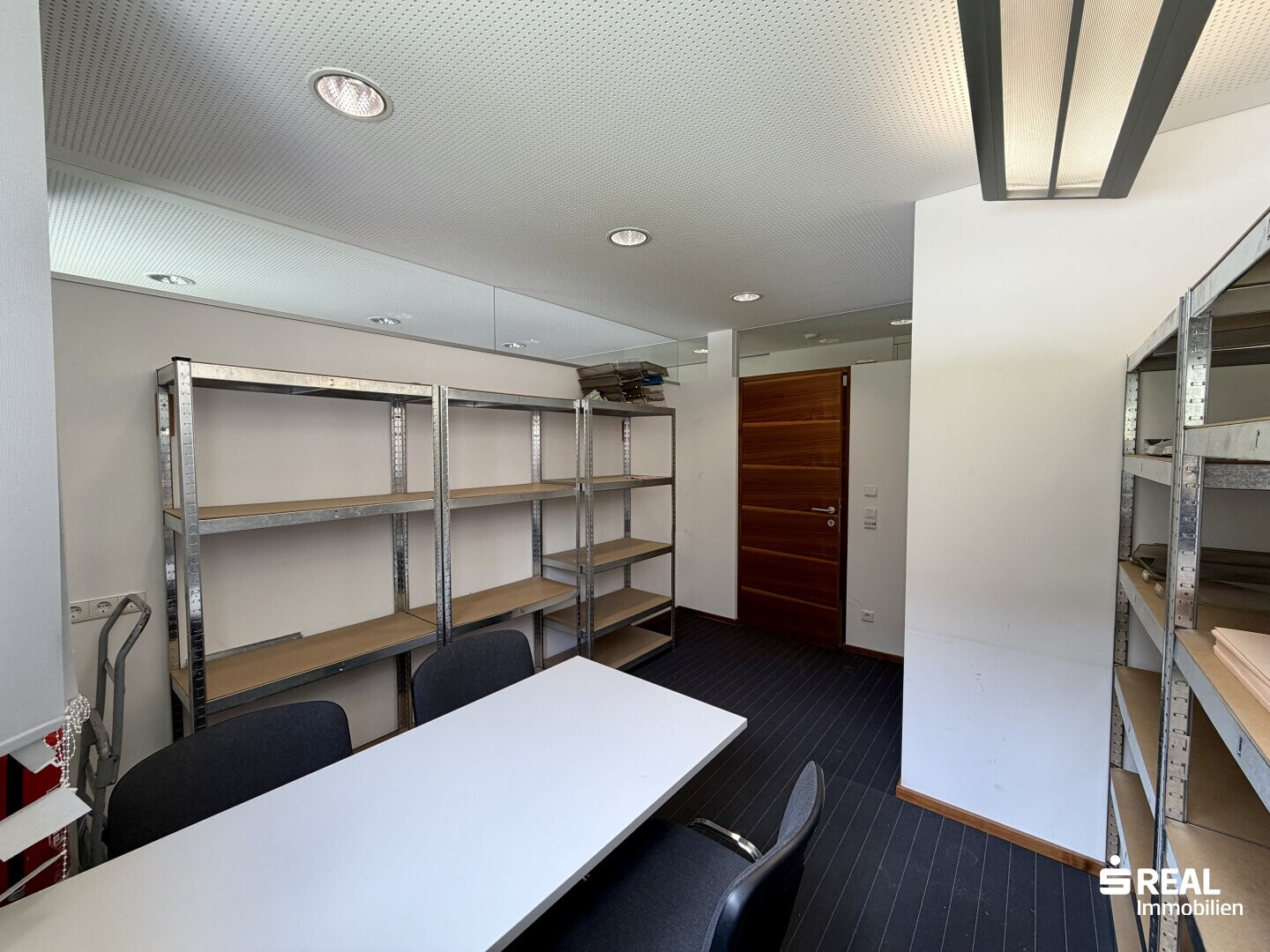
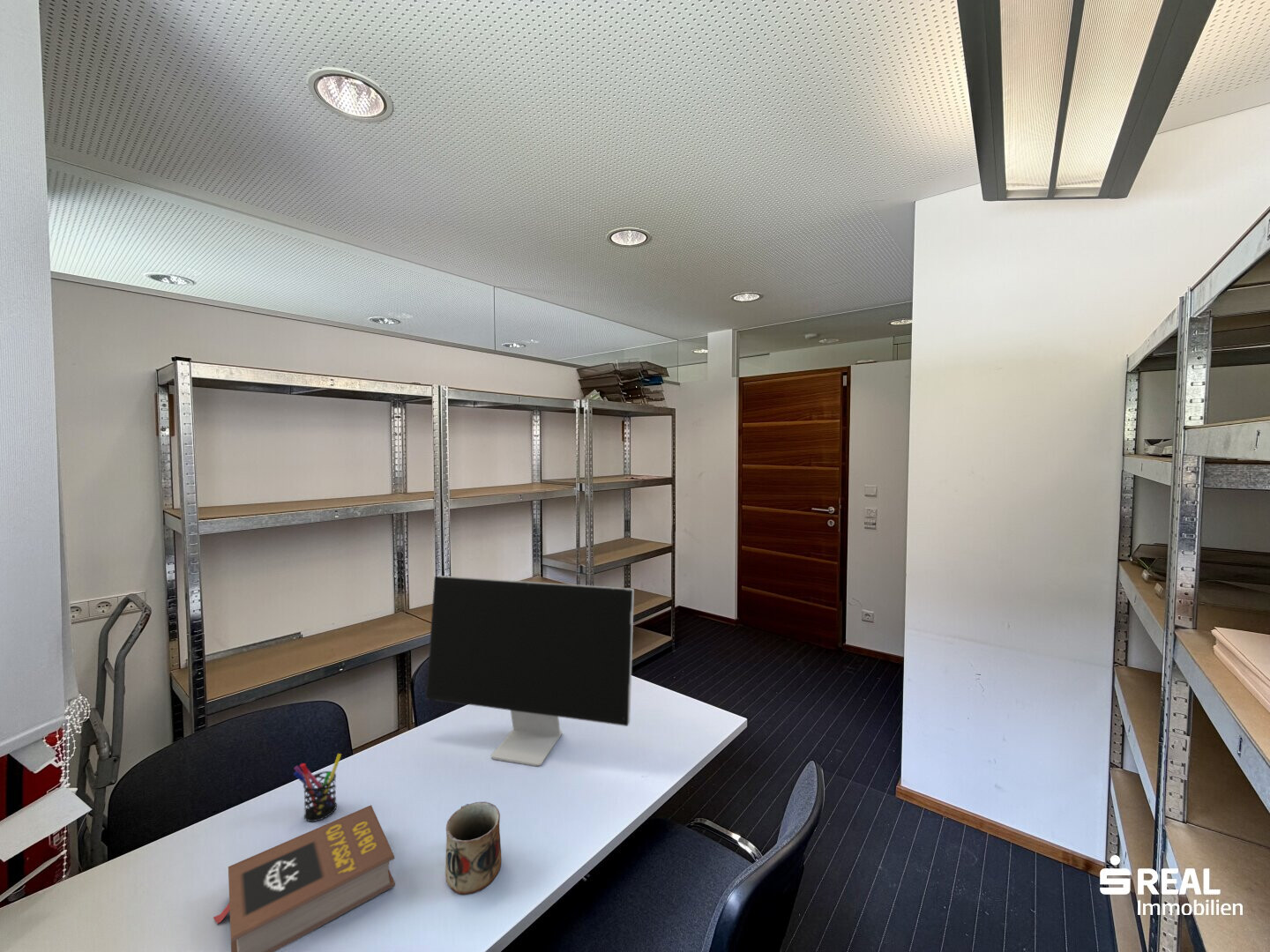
+ mug (472, 842)
+ pen holder (319, 786)
+ book (304, 877)
+ computer monitor (531, 661)
